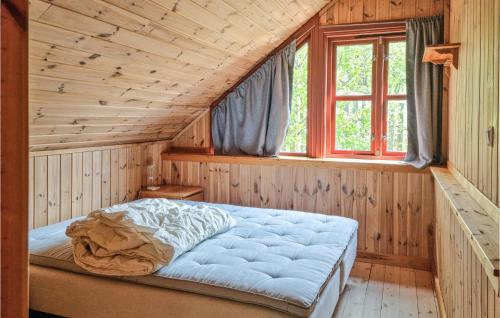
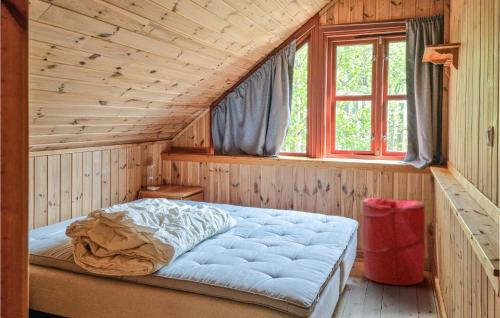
+ laundry hamper (392, 238)
